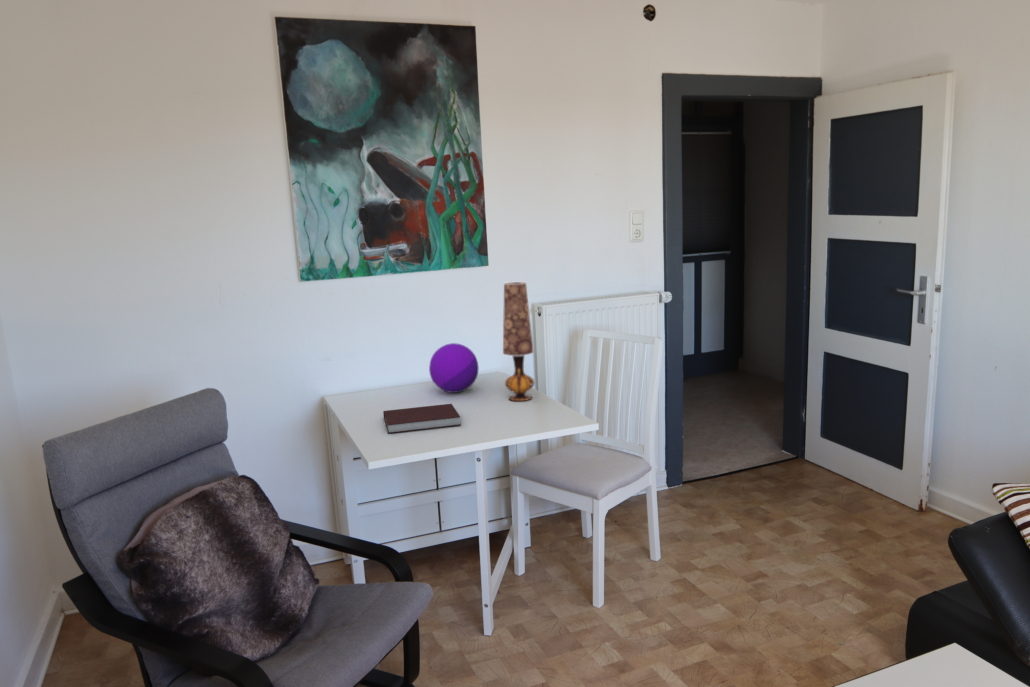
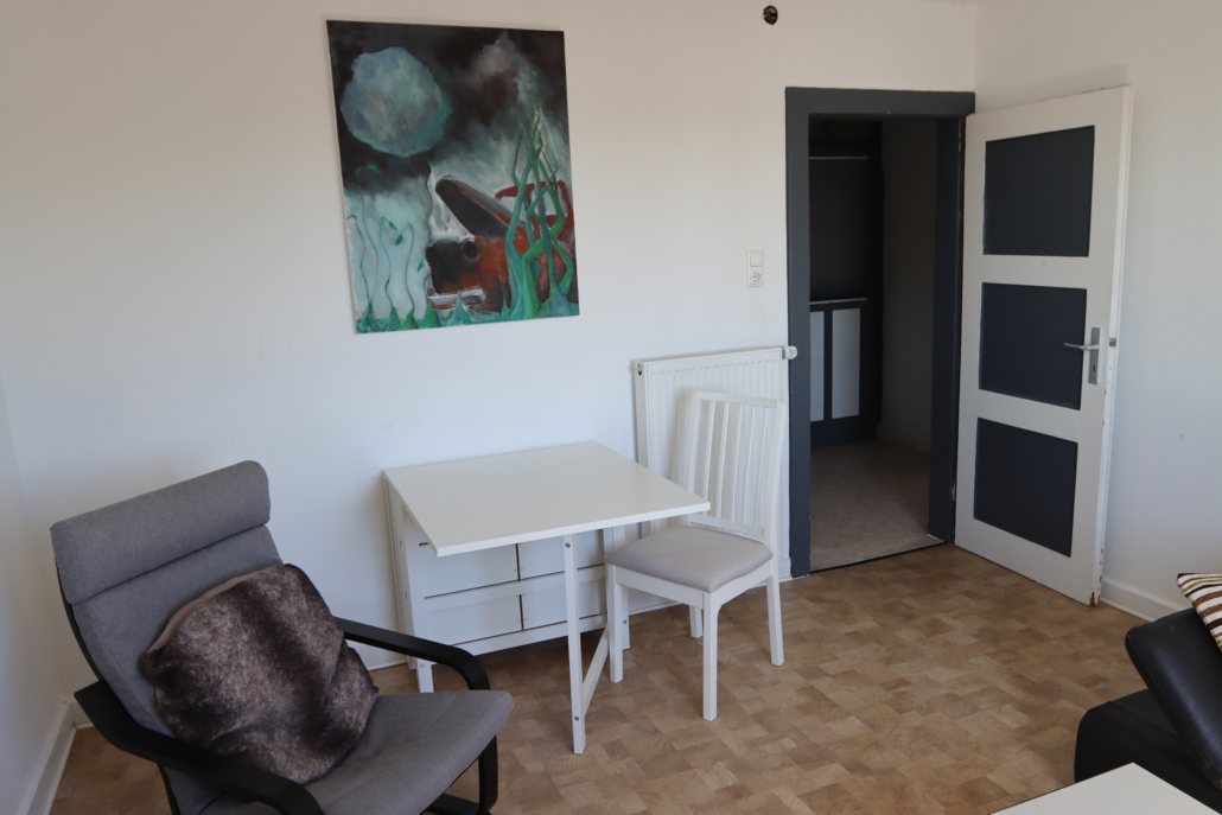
- table lamp (517, 341)
- notebook (421, 417)
- decorative orb (453, 368)
